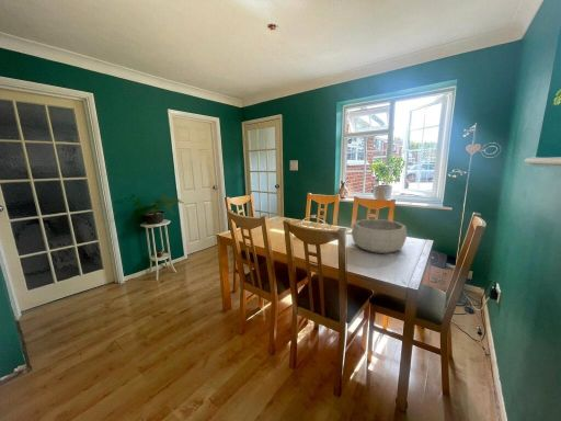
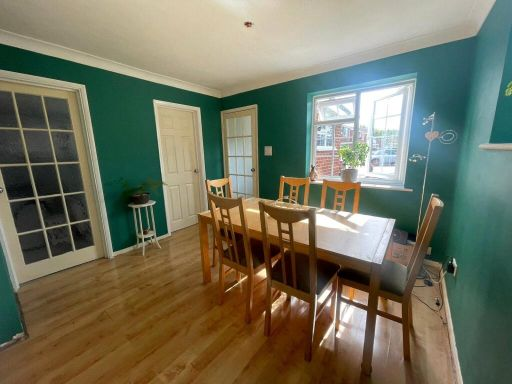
- decorative bowl (378, 236)
